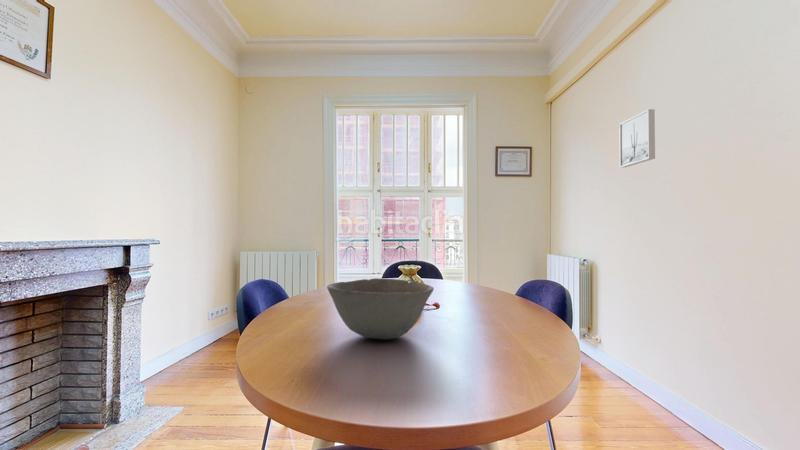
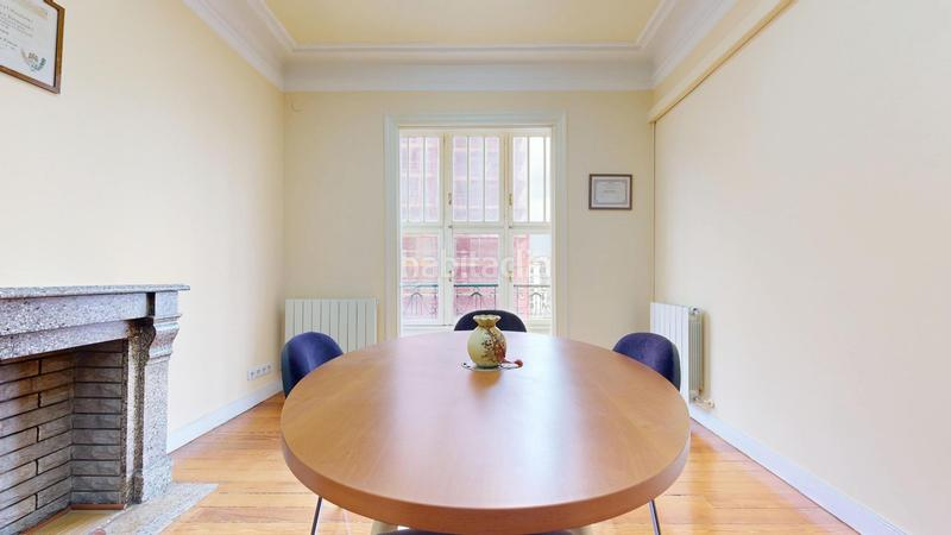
- wall art (636, 140)
- bowl (380, 309)
